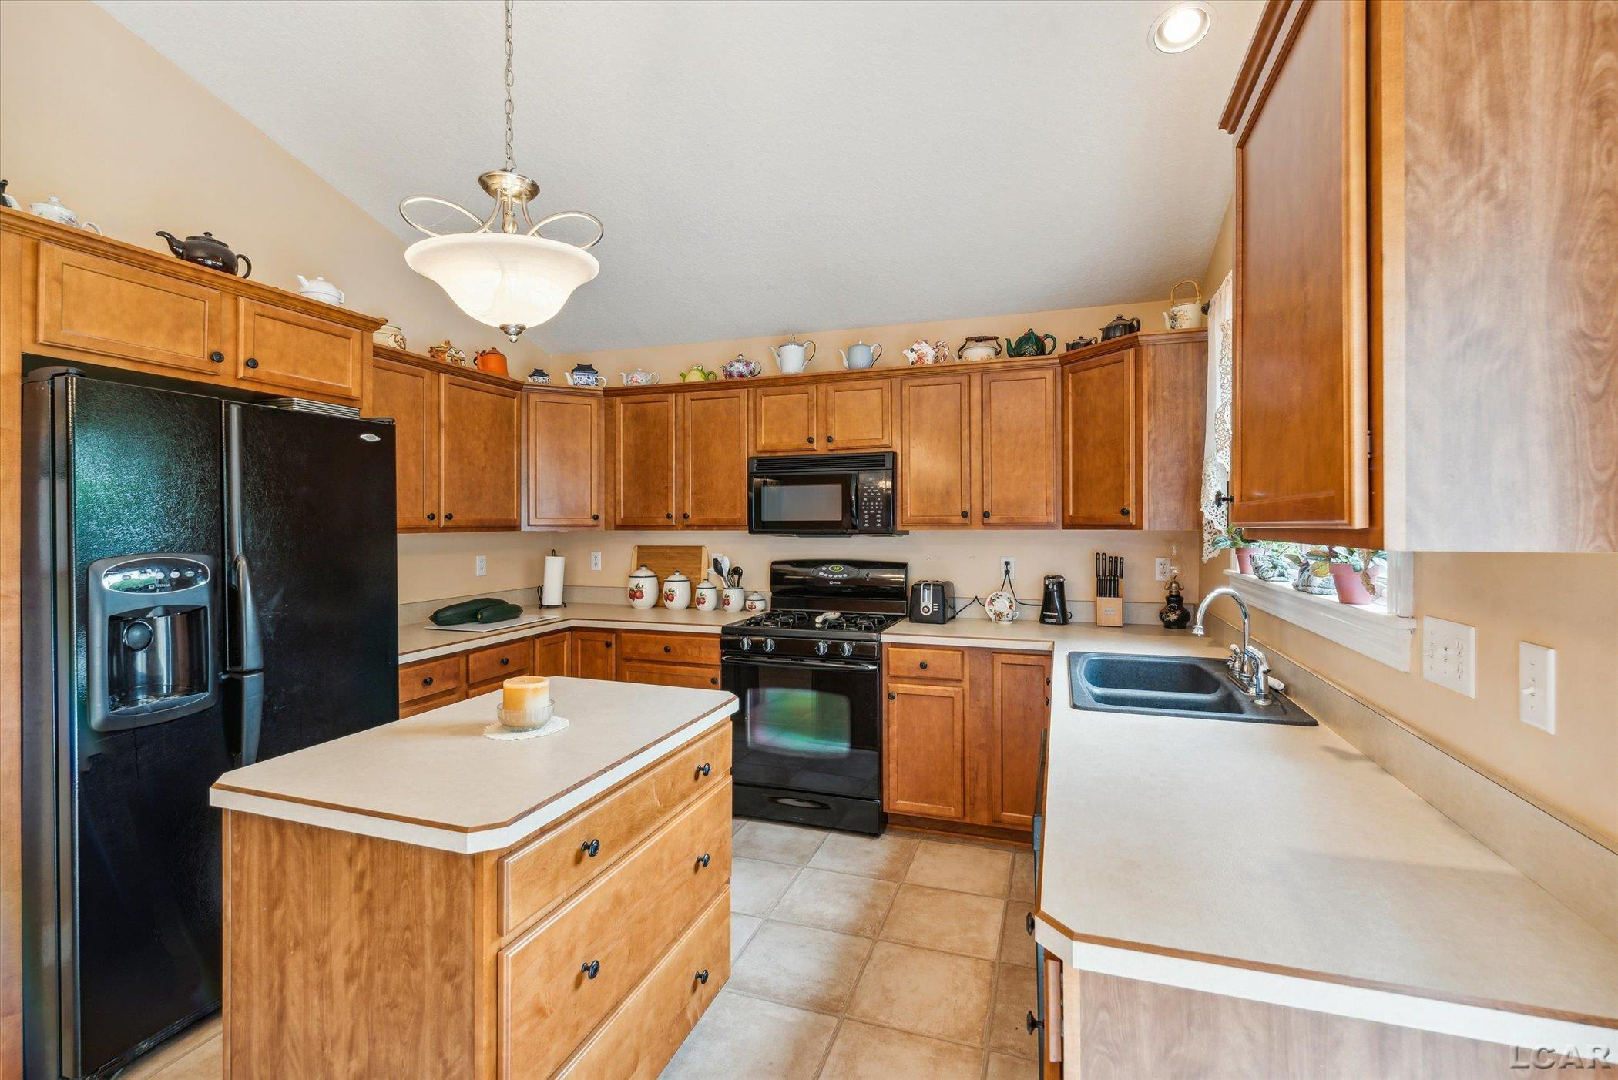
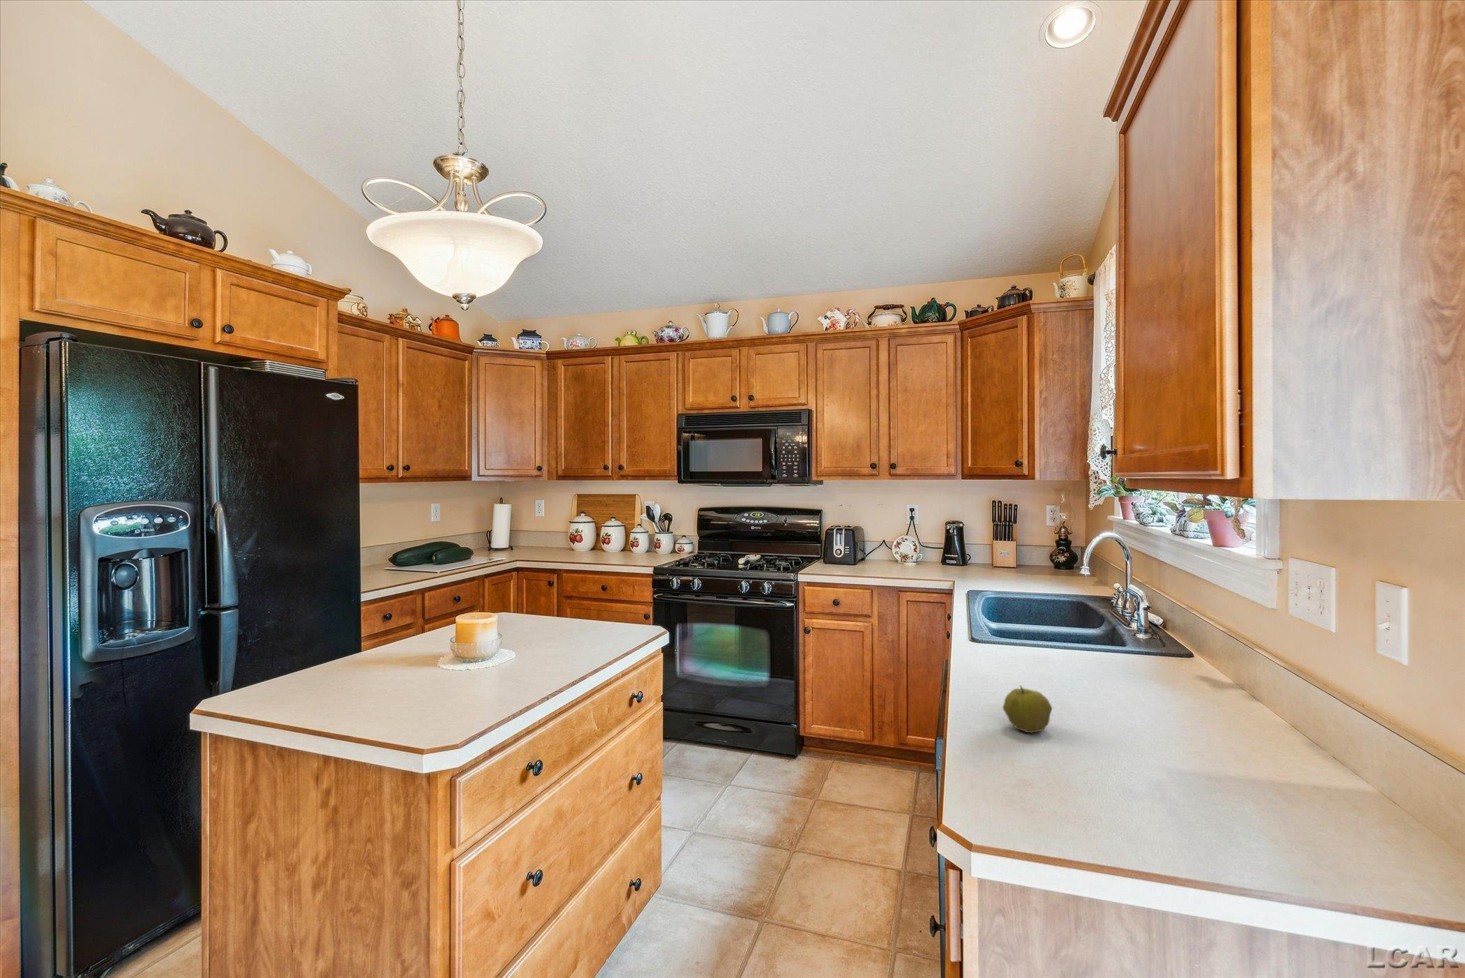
+ apple (1026, 707)
